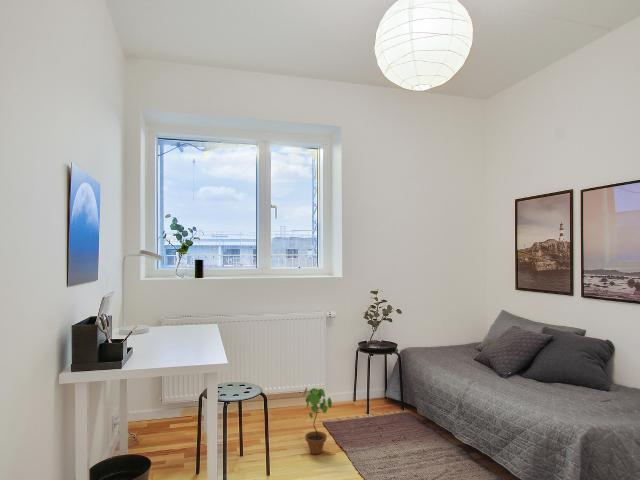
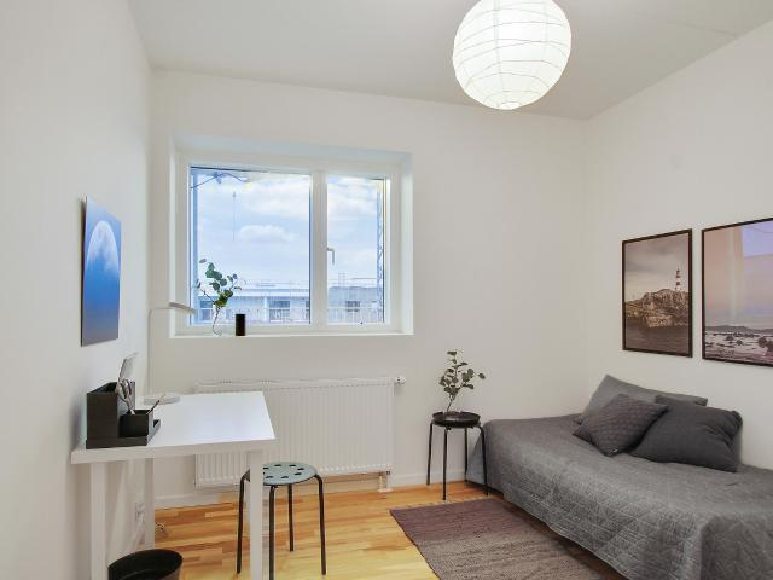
- potted plant (315, 418)
